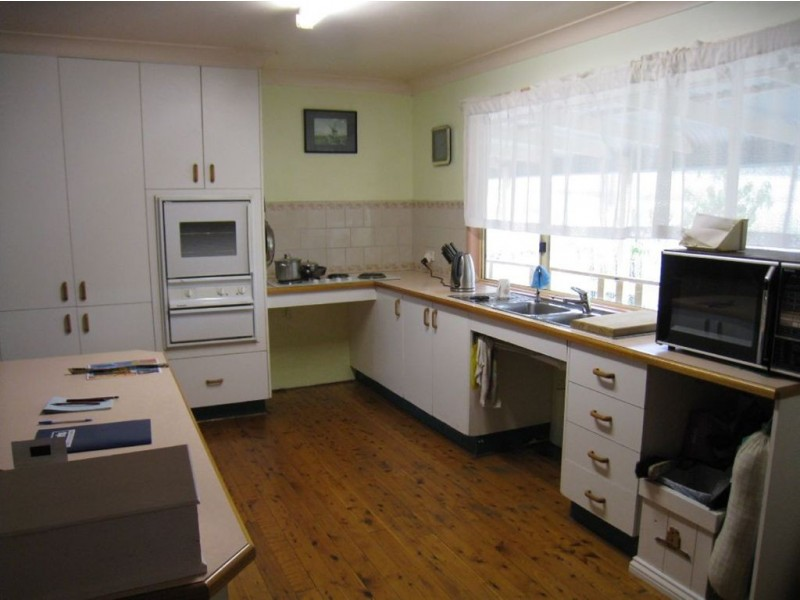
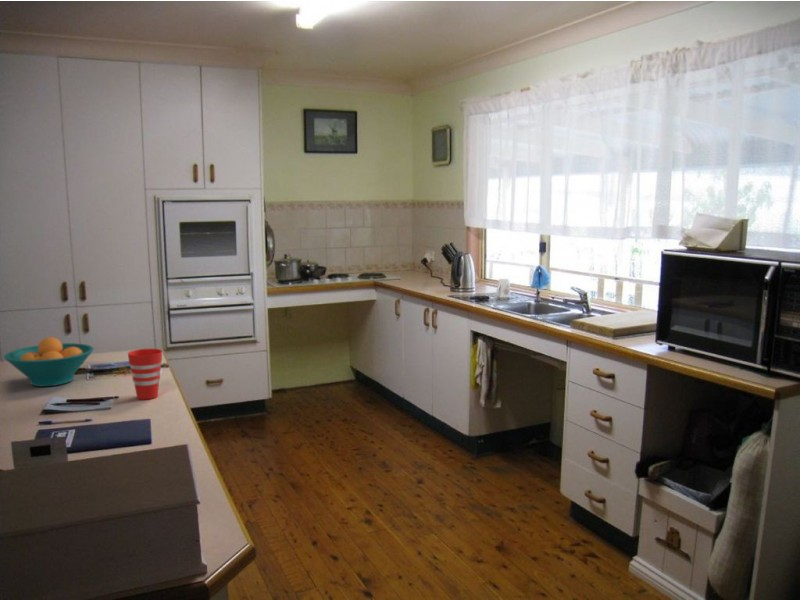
+ fruit bowl (50, 359)
+ cup (146, 374)
